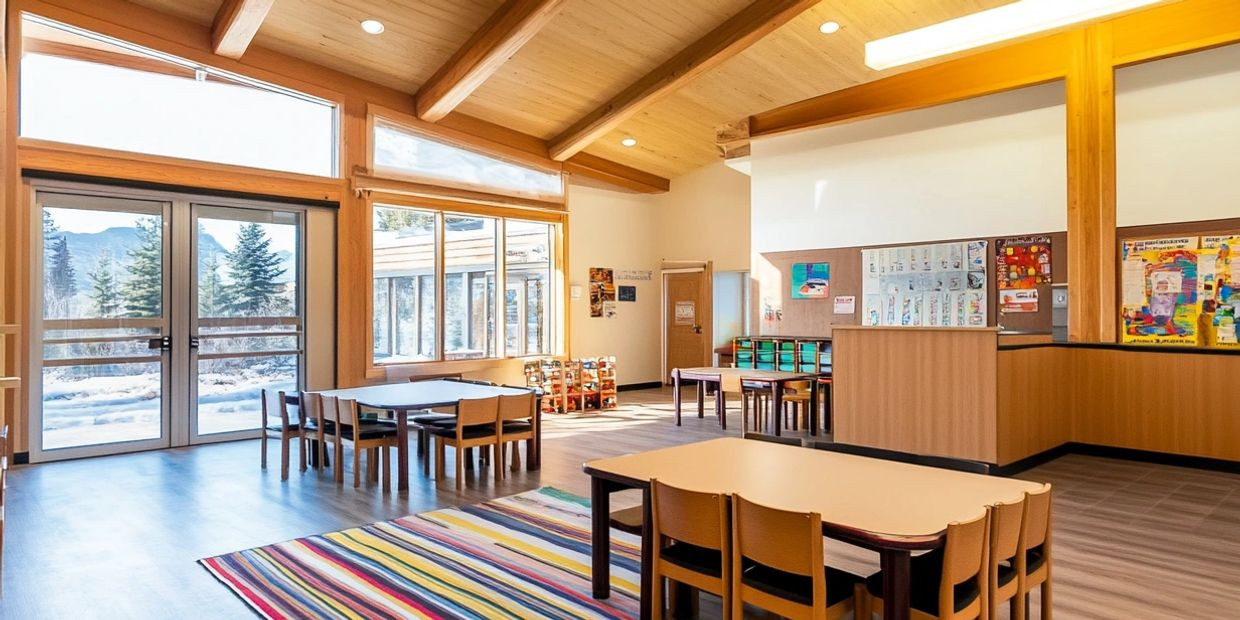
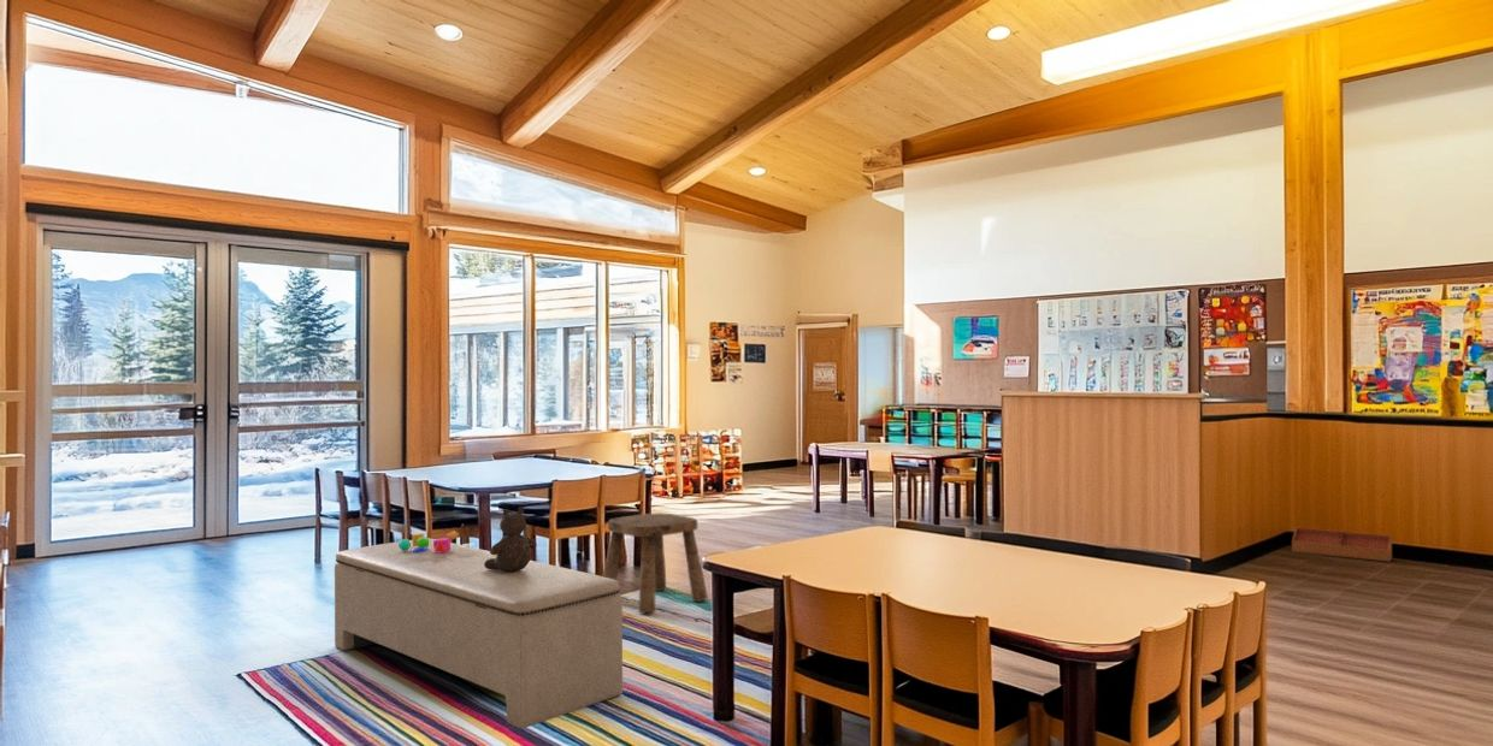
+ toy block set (433, 543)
+ bench (466, 615)
+ stool (653, 560)
+ storage bin (1340, 543)
+ stuffed bear (508, 538)
